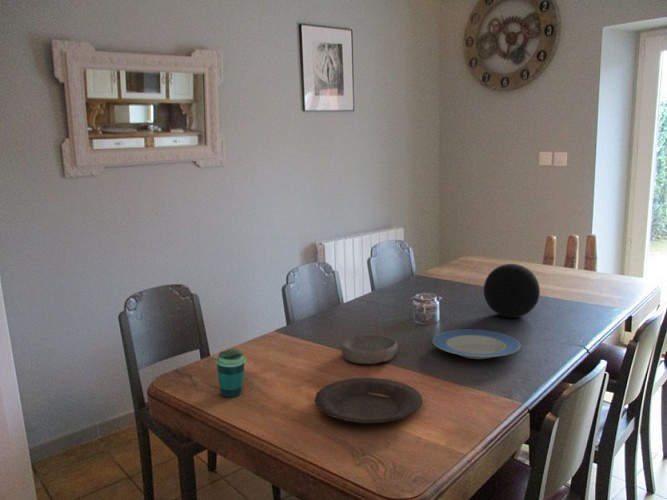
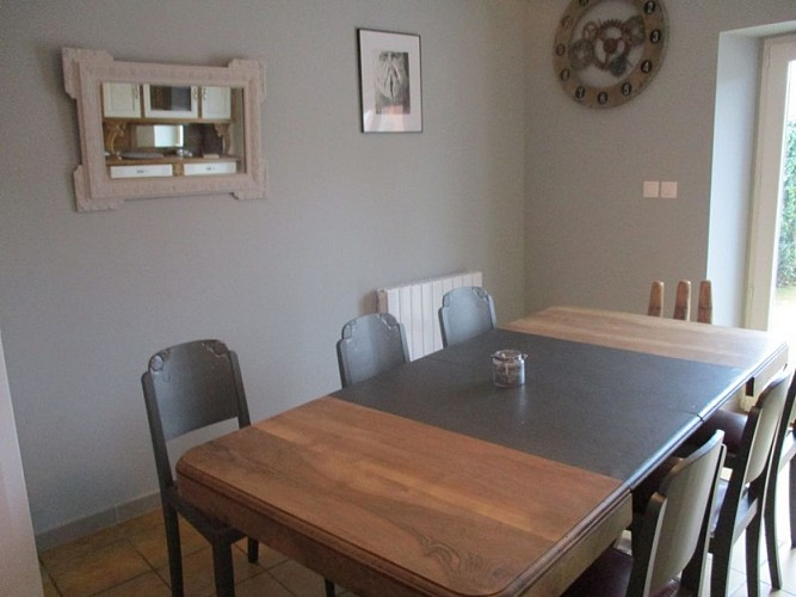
- plate (368, 402)
- decorative orb (511, 290)
- cup (231, 374)
- bowl (369, 349)
- plate (475, 346)
